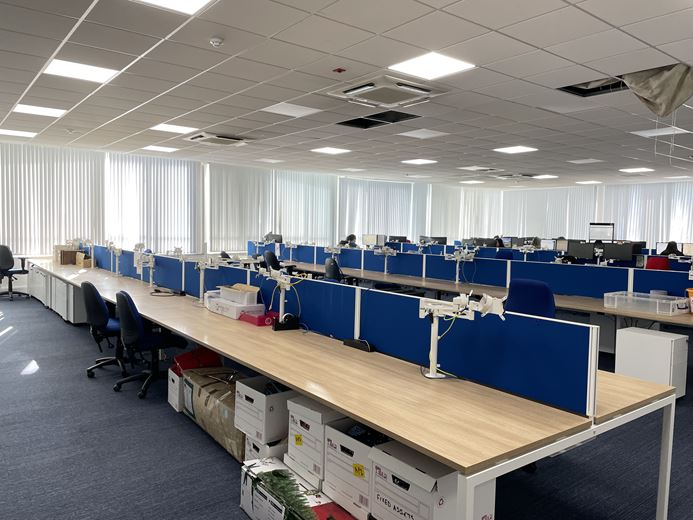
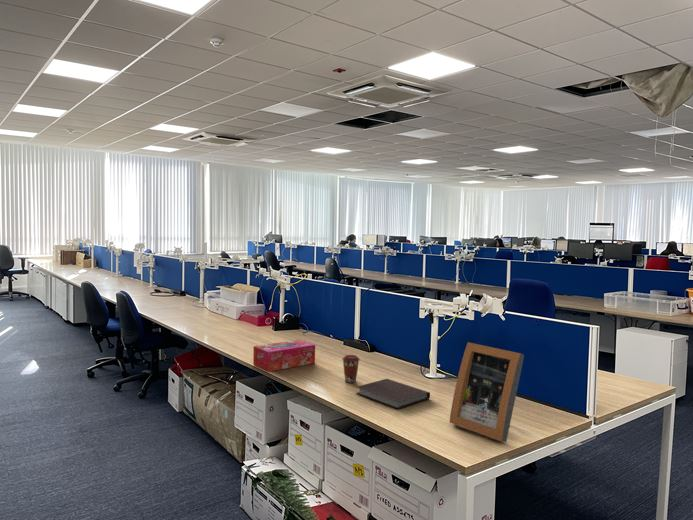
+ coffee cup (350, 368)
+ tissue box (284, 354)
+ notebook (392, 392)
+ picture frame (493, 387)
